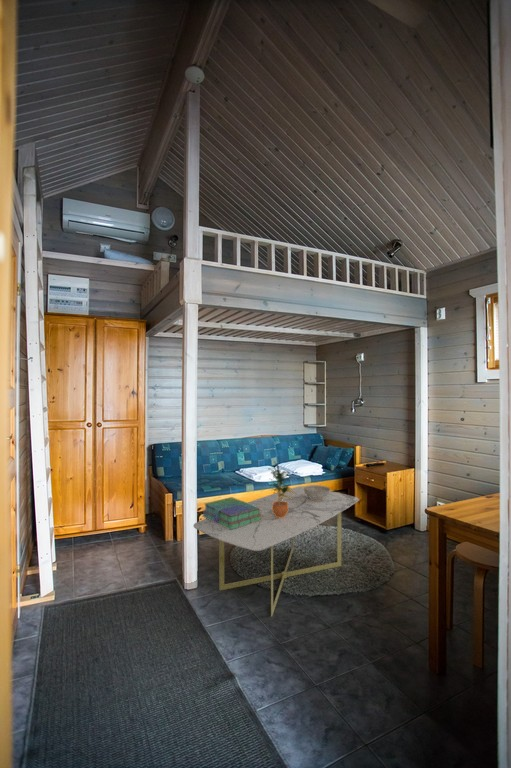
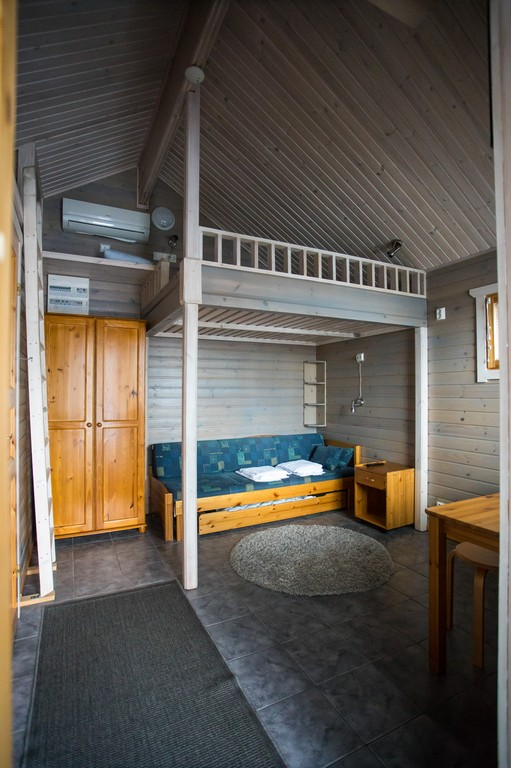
- decorative bowl (316, 493)
- coffee table (282, 541)
- stack of books (231, 511)
- potted plant (280, 488)
